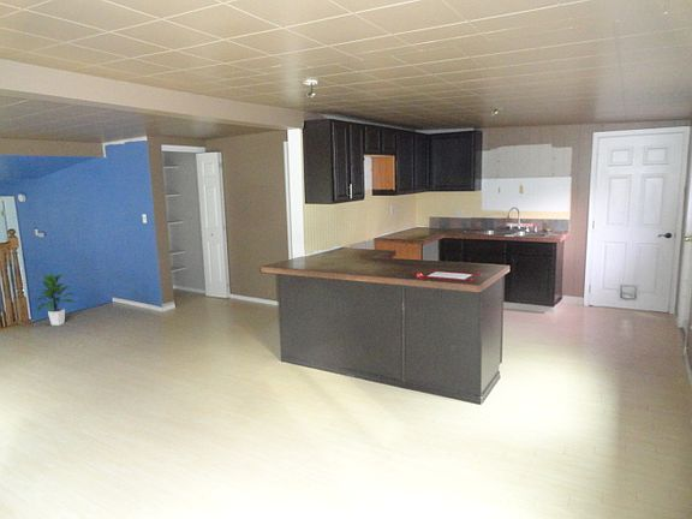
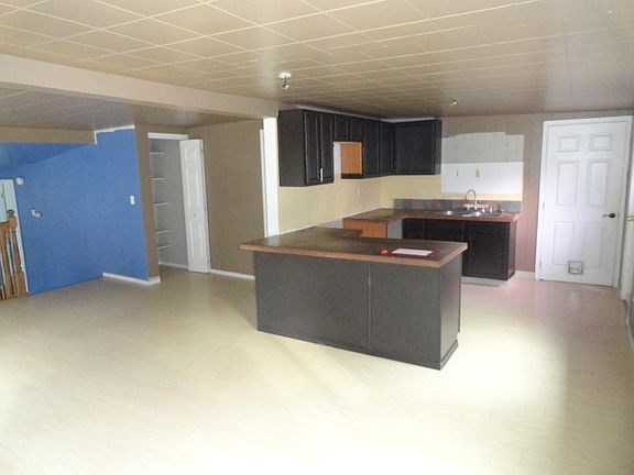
- indoor plant (54, 298)
